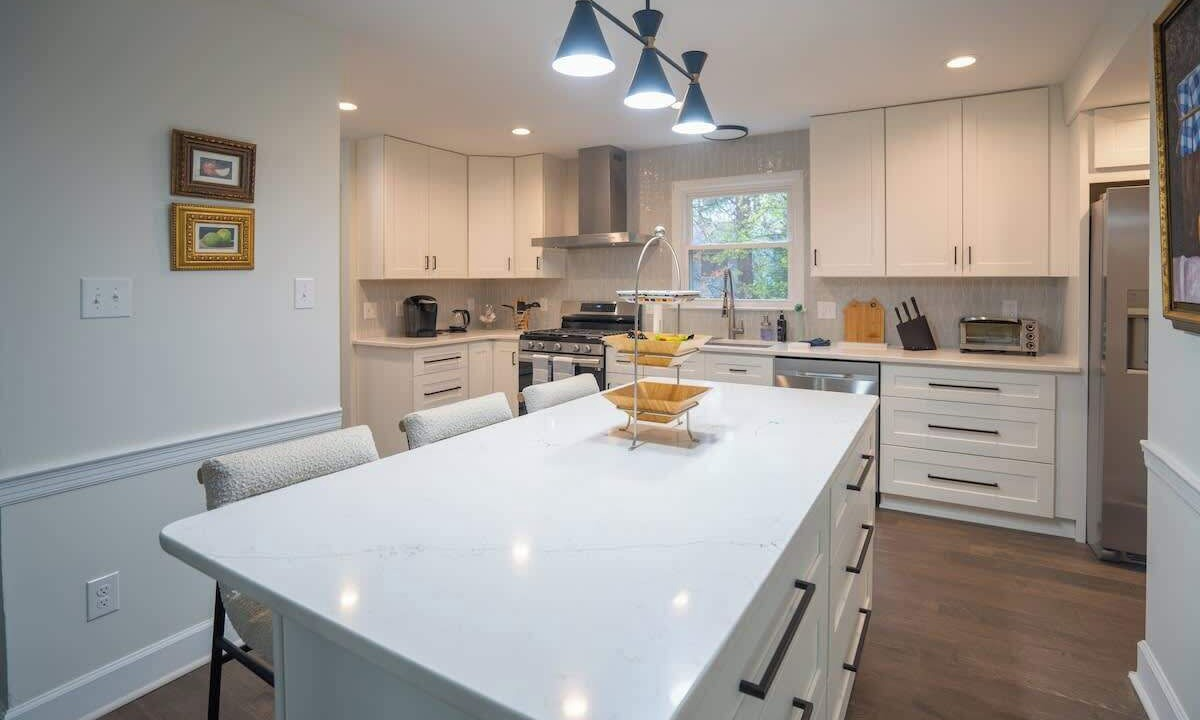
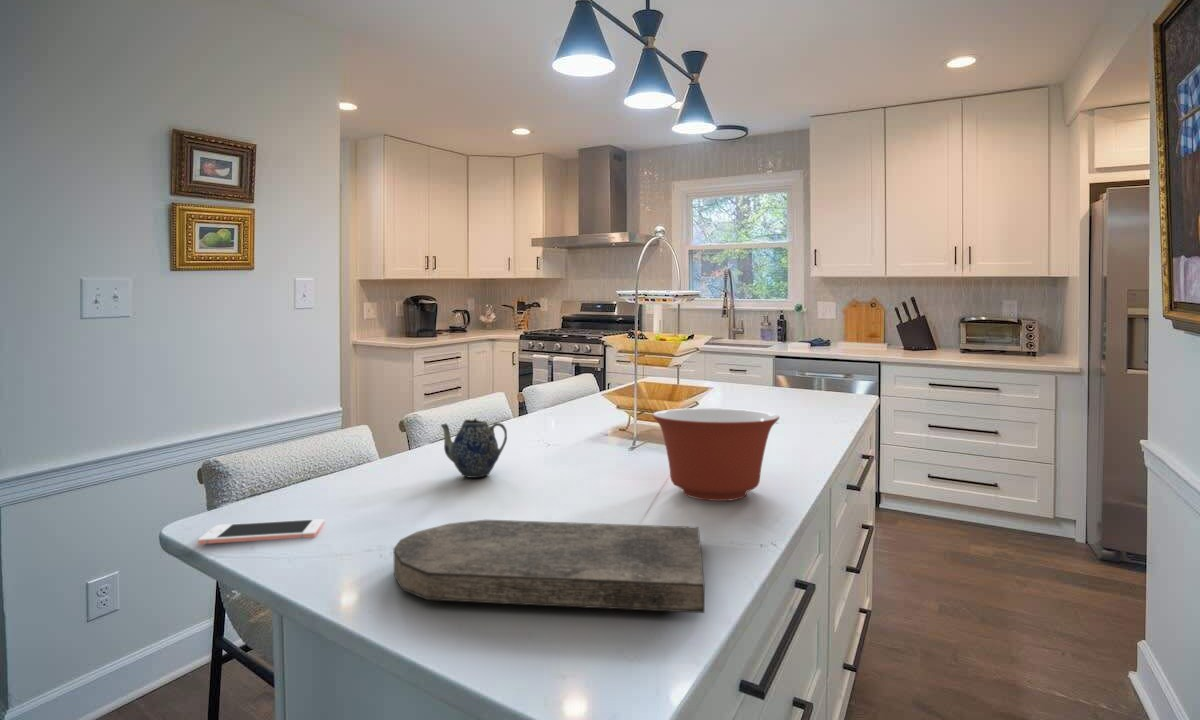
+ teapot (473, 446)
+ cell phone (264, 531)
+ cutting board (546, 558)
+ mixing bowl (714, 453)
